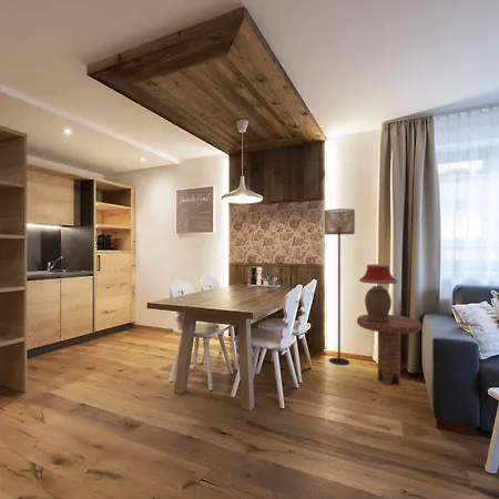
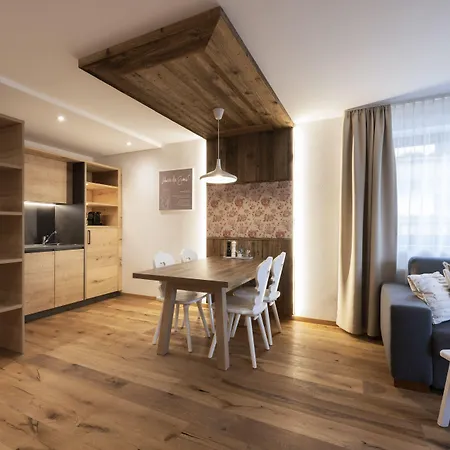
- table lamp (377, 292)
- side table (387, 350)
- floor lamp (338, 286)
